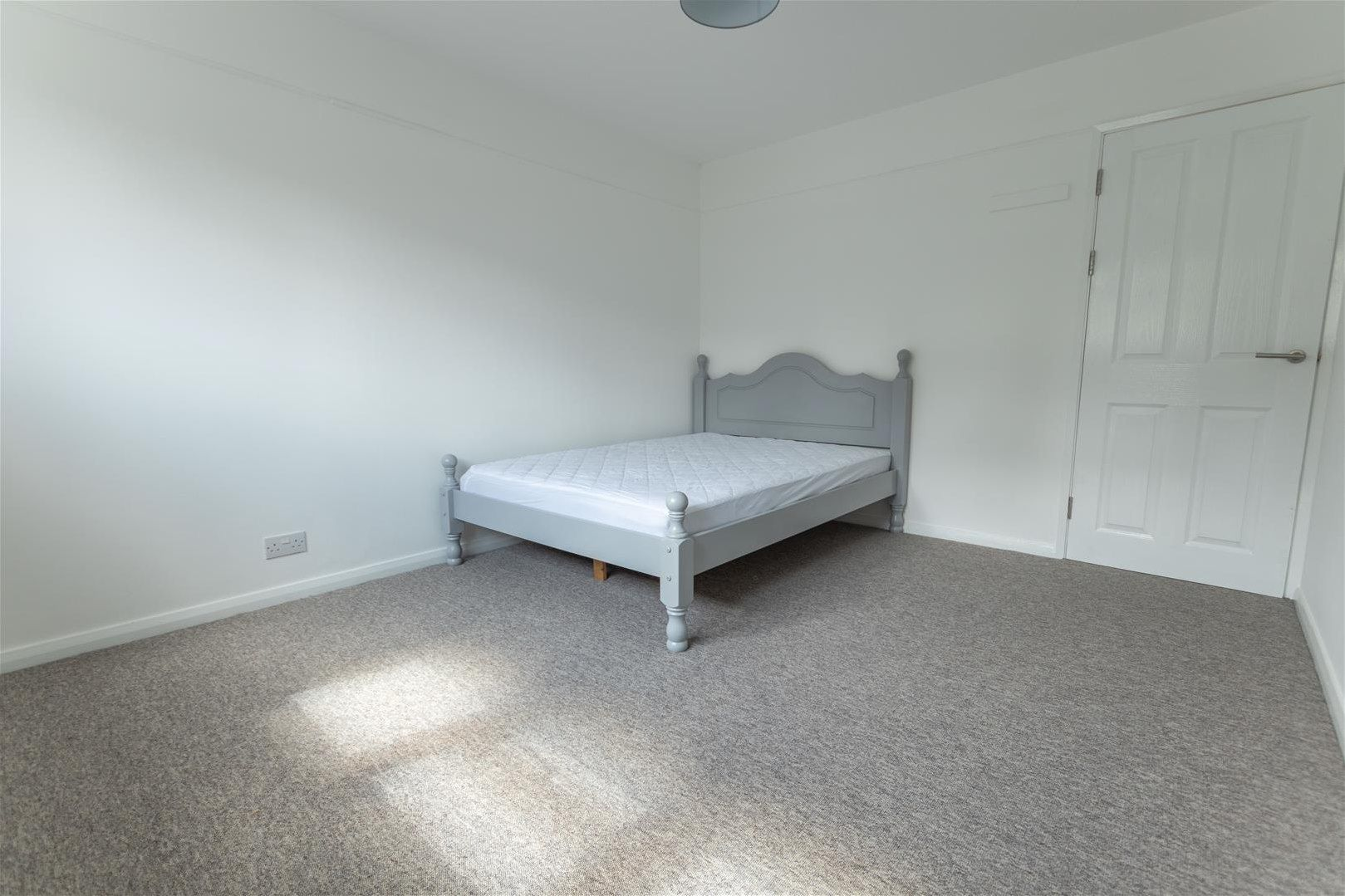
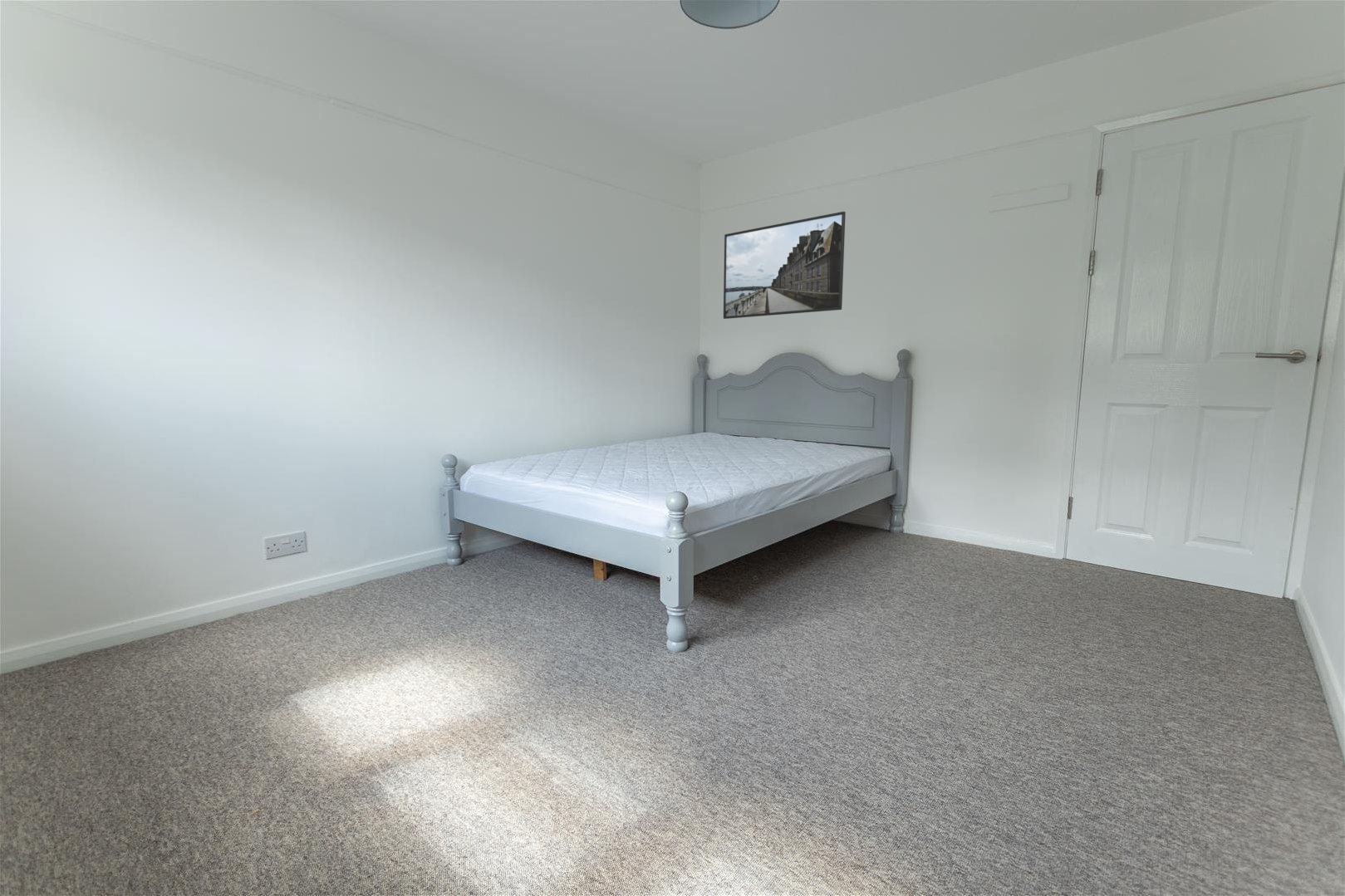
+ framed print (779, 269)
